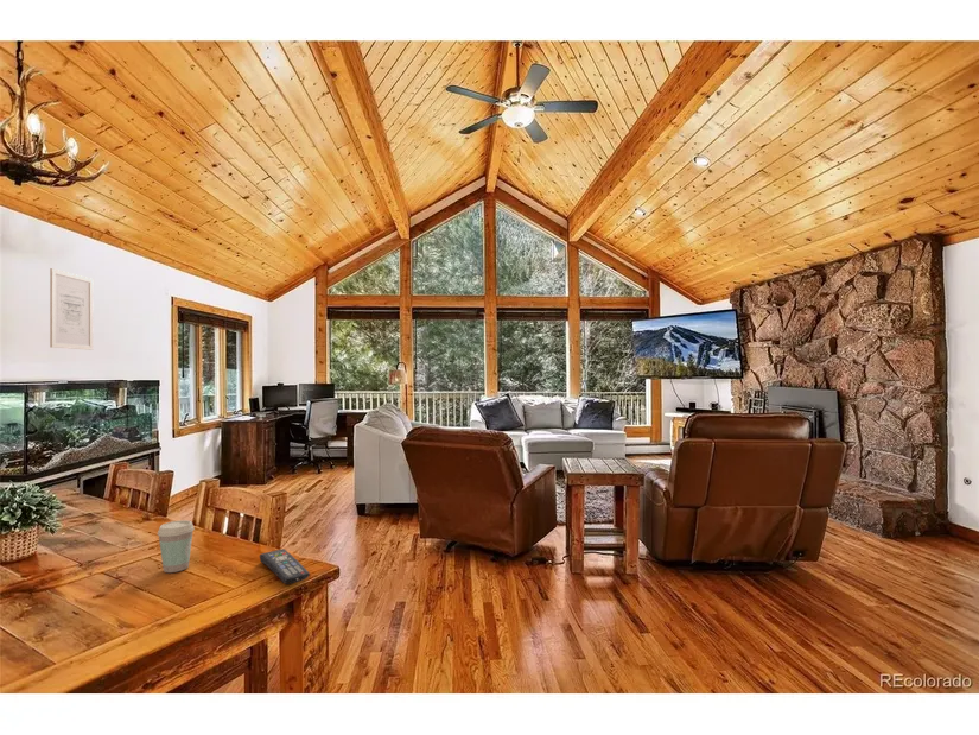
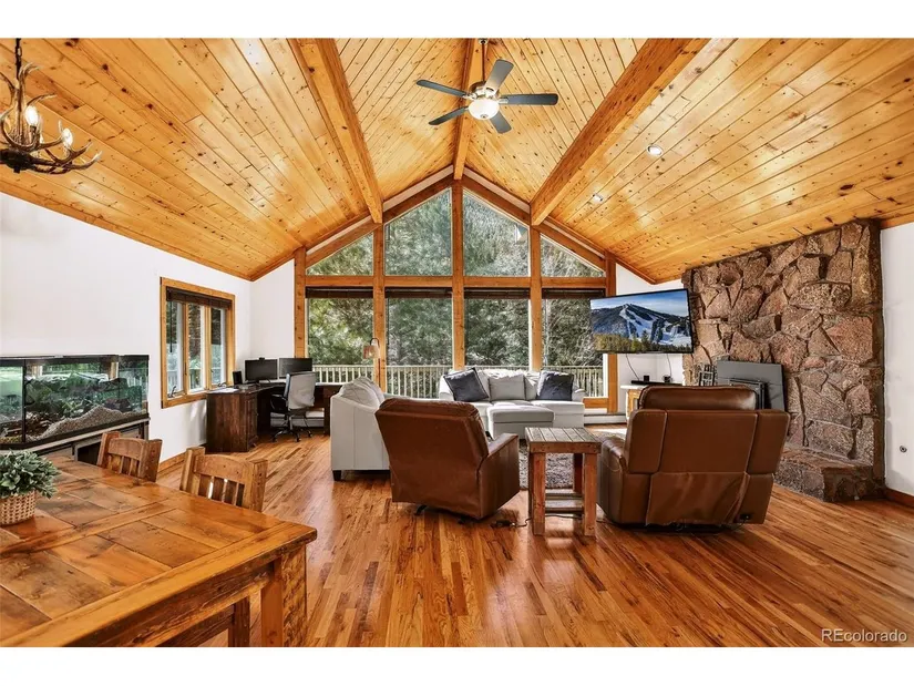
- remote control (282, 564)
- coffee cup (176, 546)
- wall art (72, 311)
